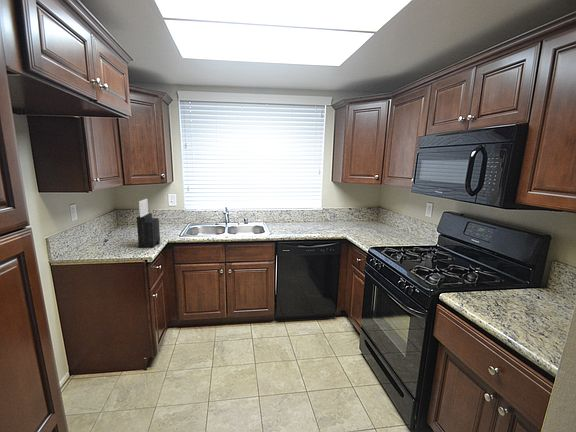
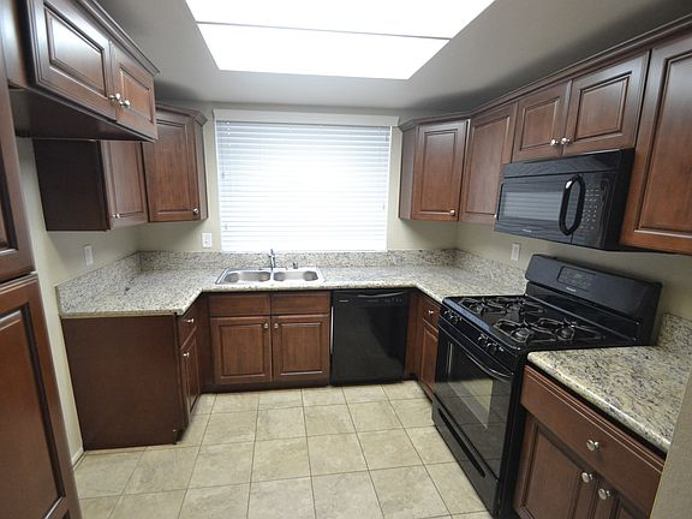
- knife block (150, 222)
